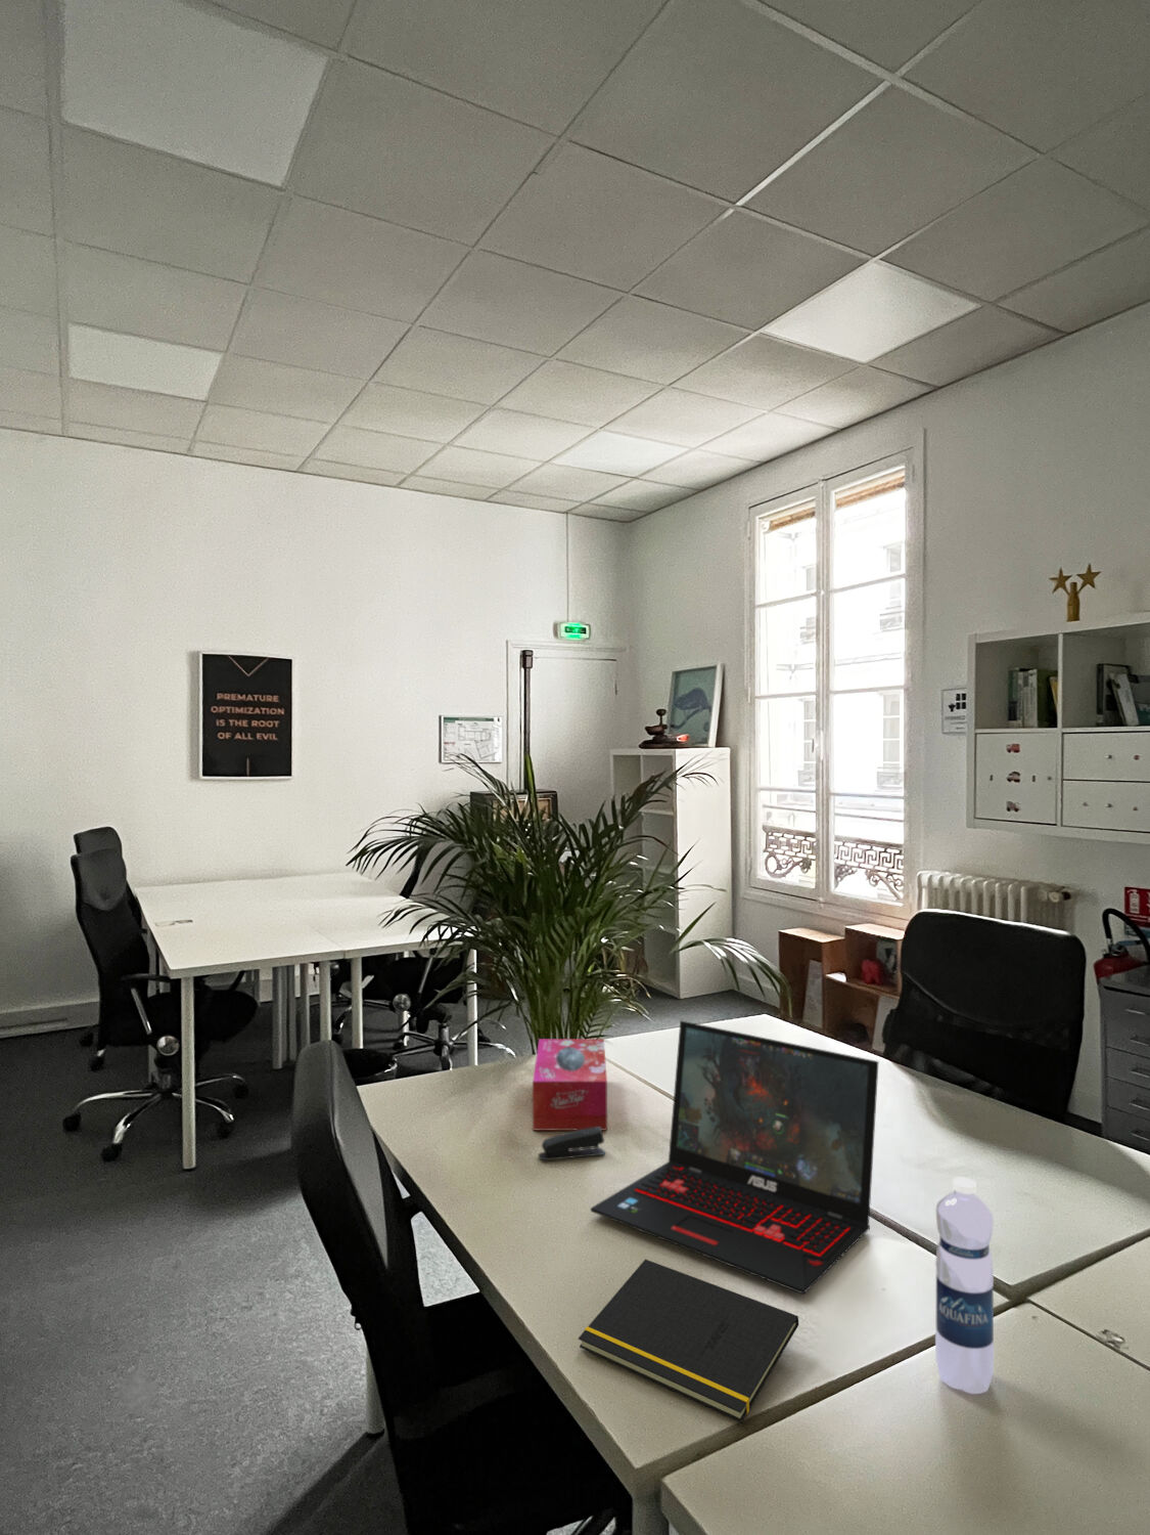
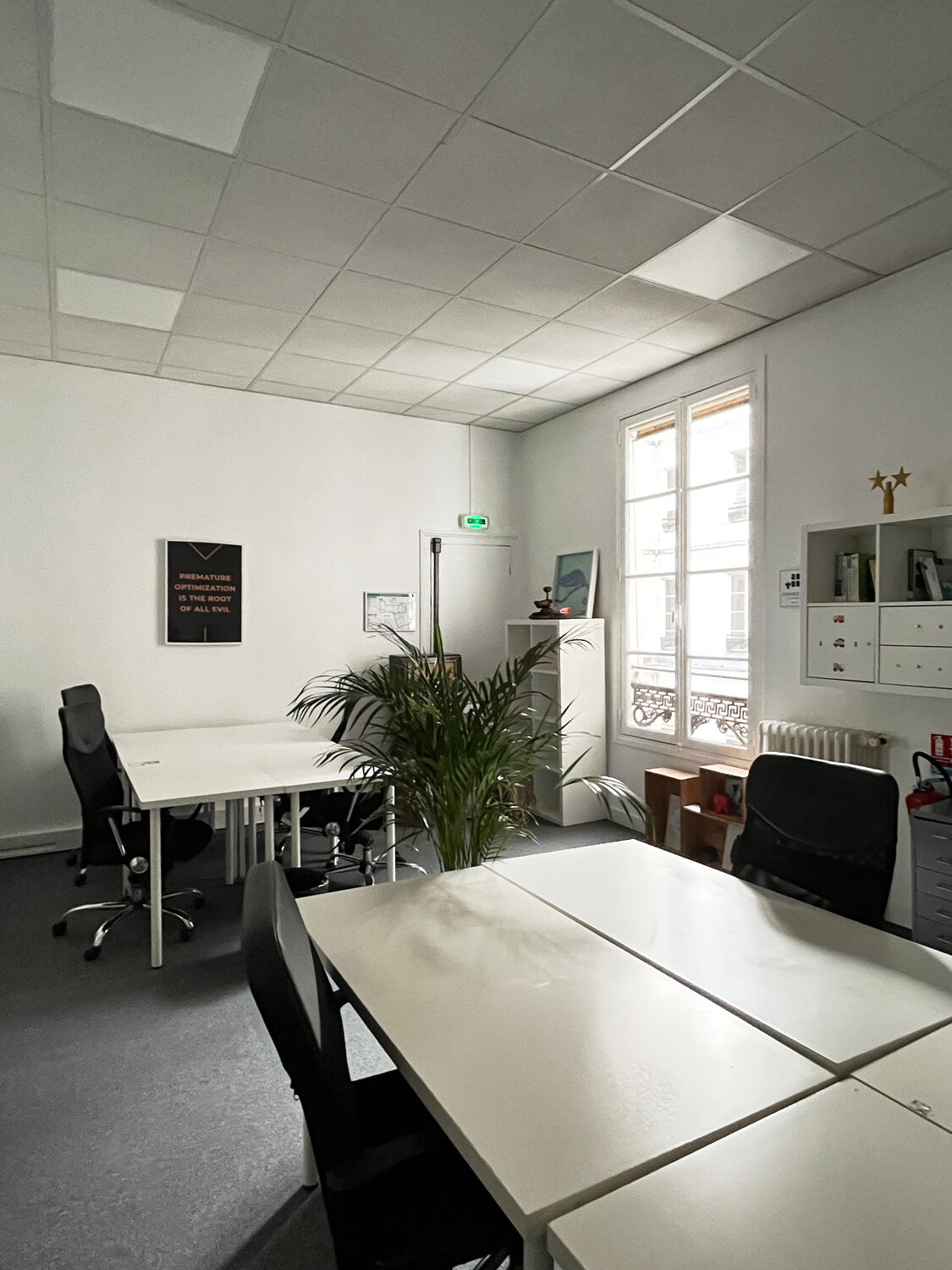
- notepad (689, 1332)
- tissue box (570, 1081)
- stapler (571, 1142)
- laptop (733, 1139)
- water bottle (964, 1280)
